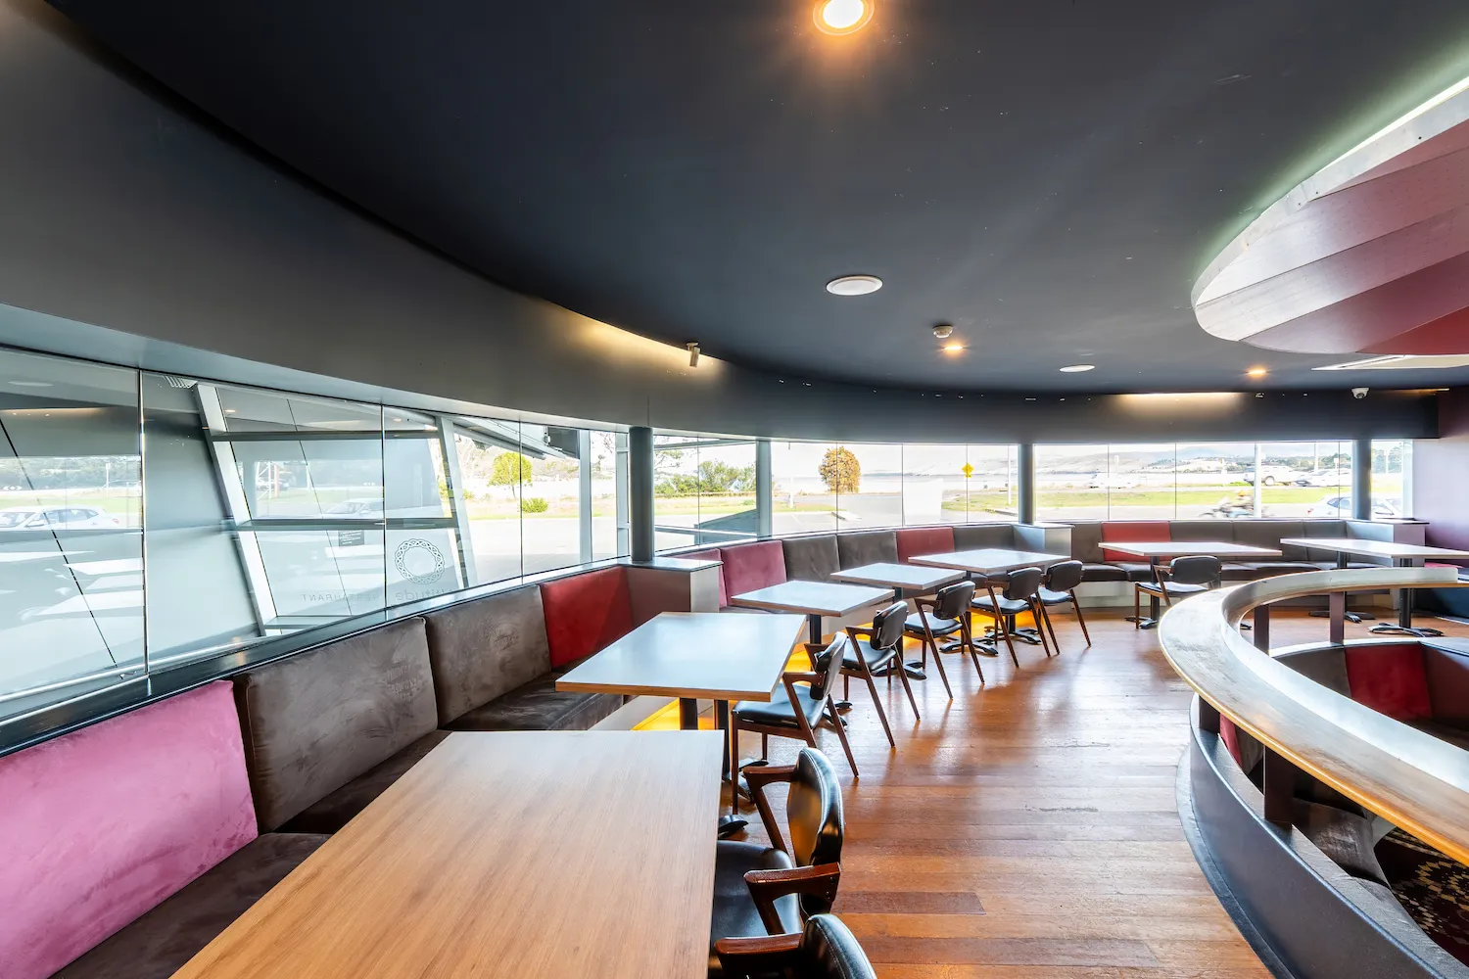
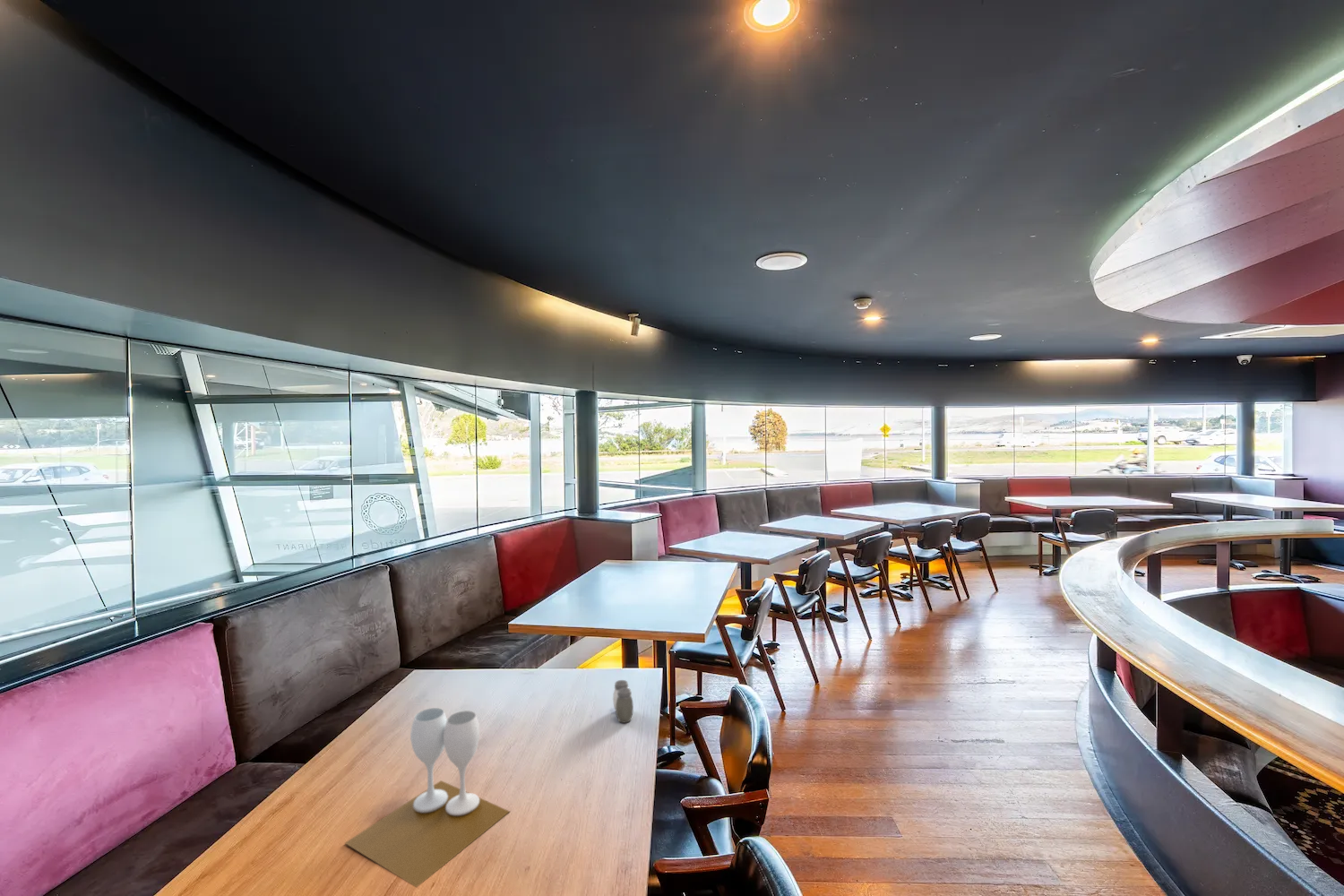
+ salt and pepper shaker (623, 700)
+ wineglass (429, 779)
